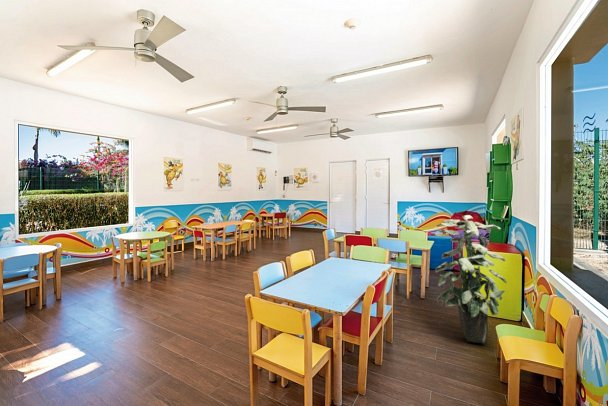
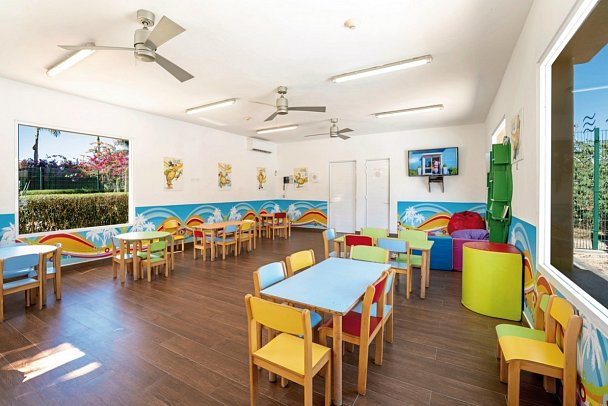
- indoor plant (467, 276)
